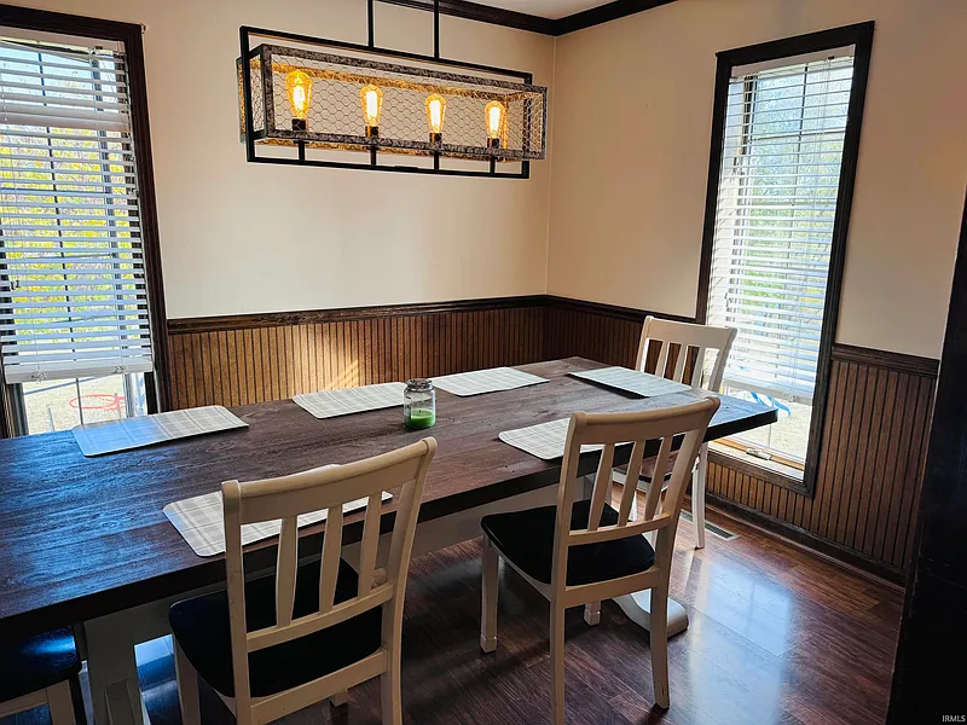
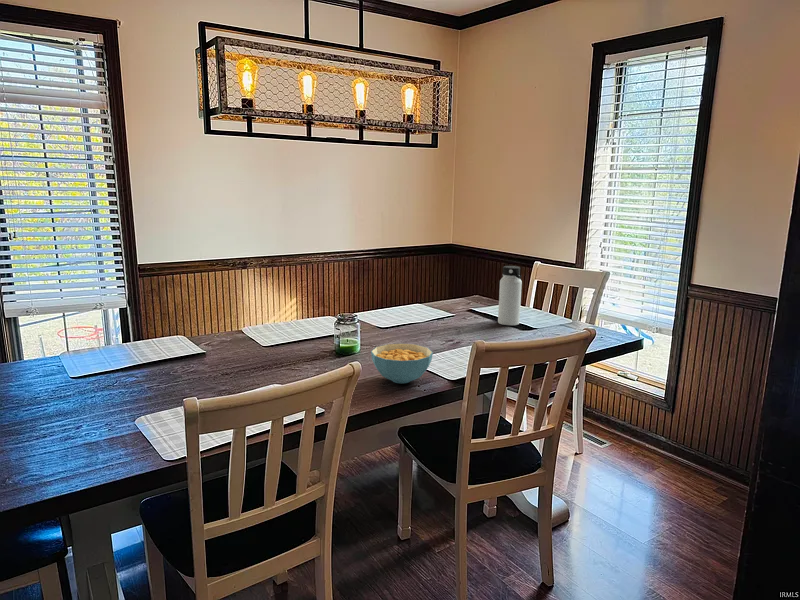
+ cereal bowl (401, 366)
+ water bottle (510, 295)
